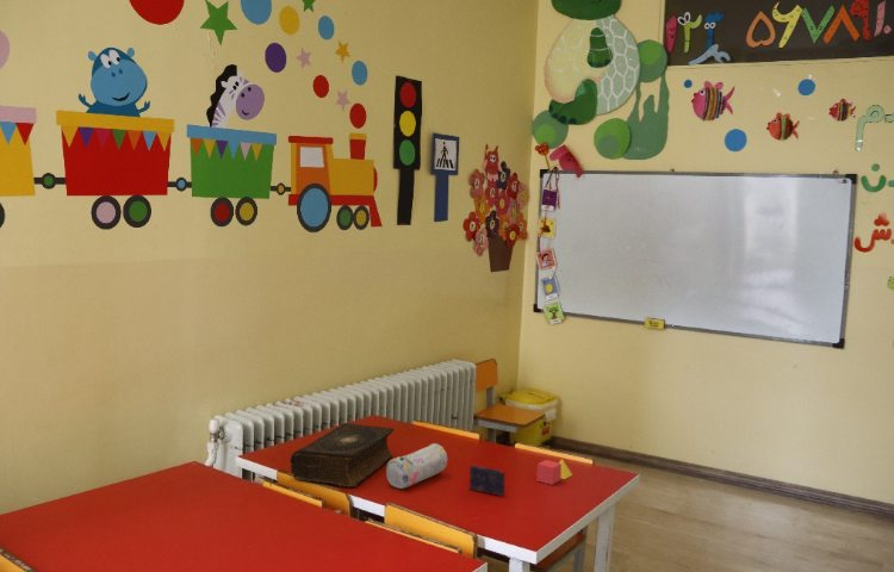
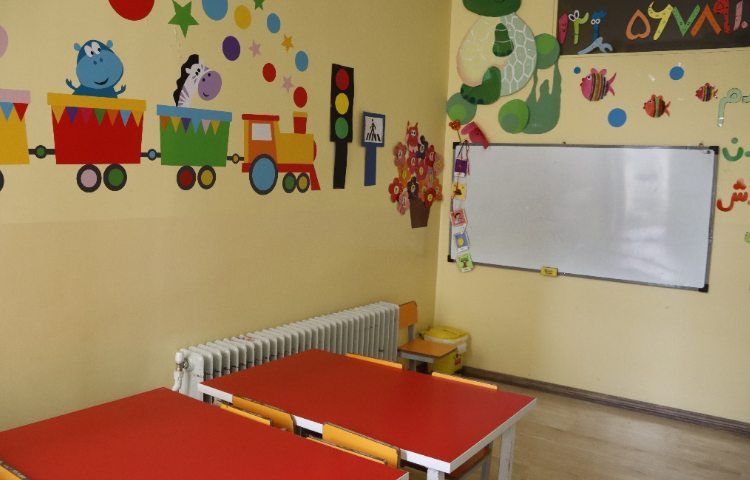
- book (344, 452)
- toy blocks (554, 470)
- crayon box (488, 479)
- pencil case (417, 465)
